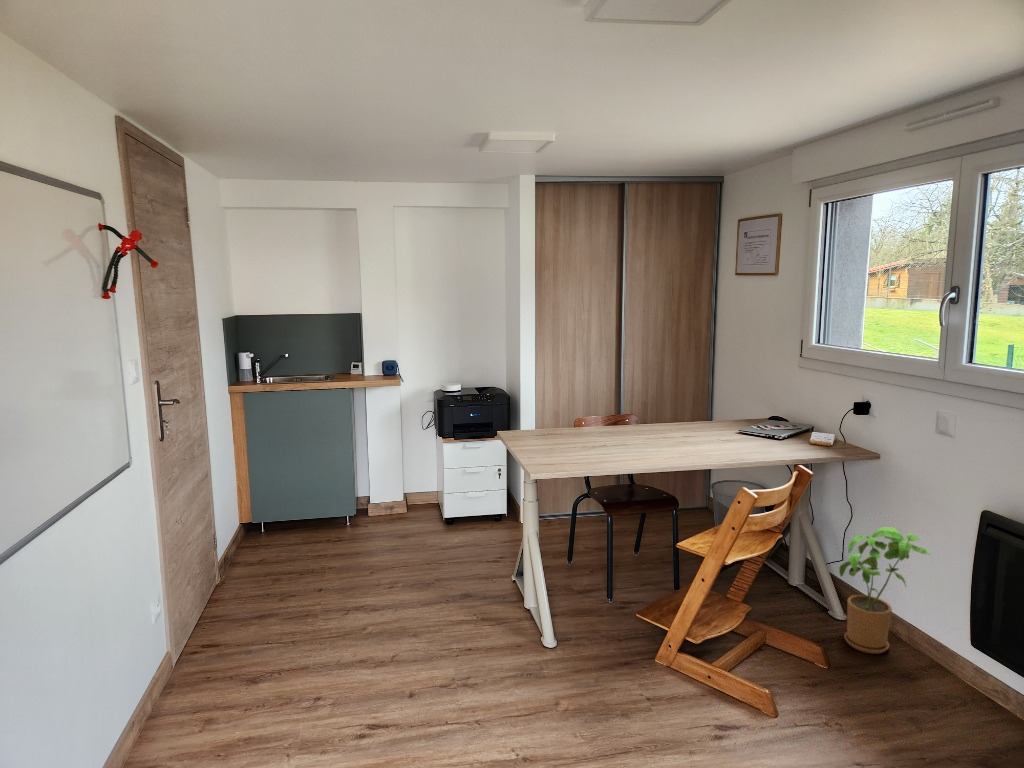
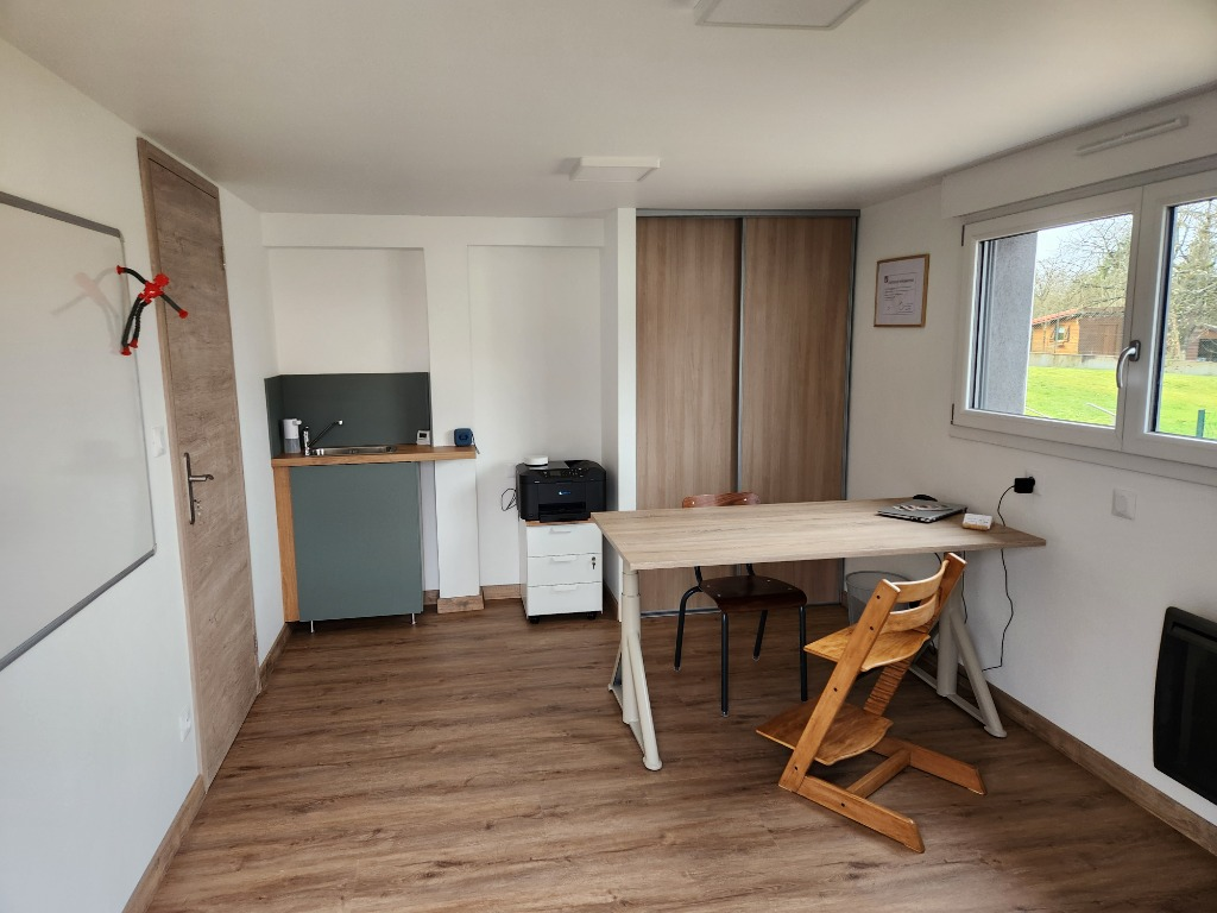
- house plant (871, 586)
